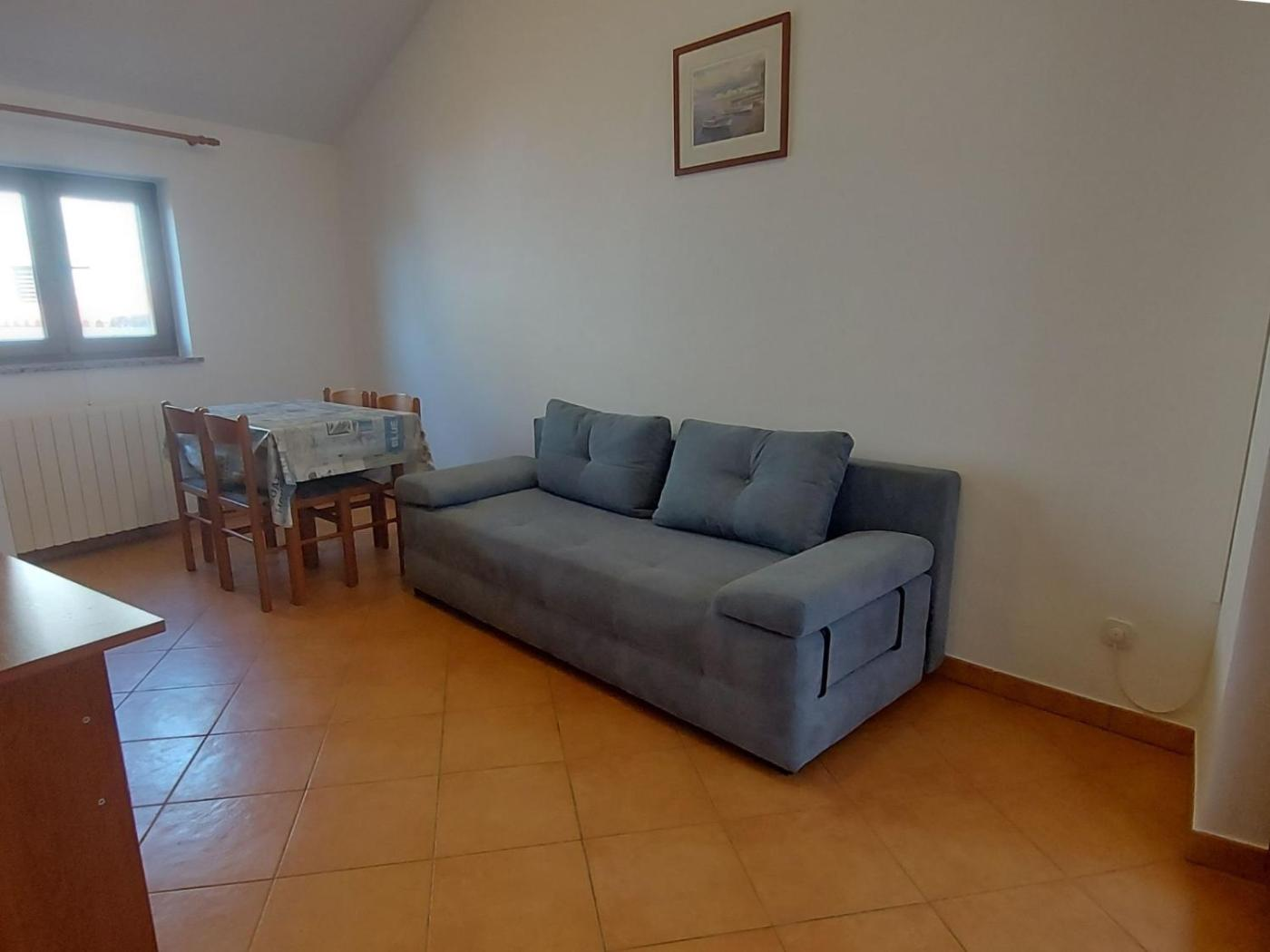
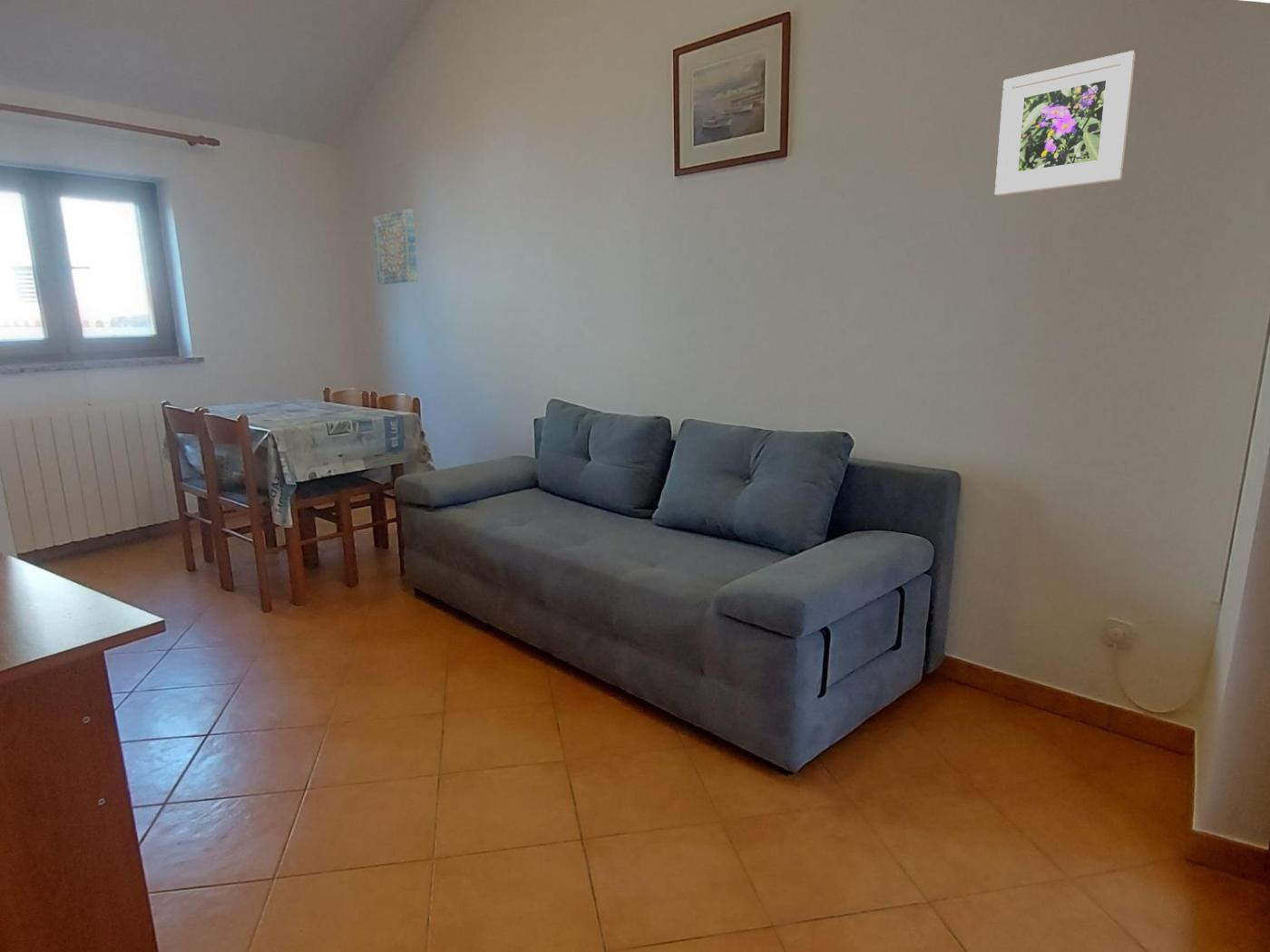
+ wall art (395, 248)
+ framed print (1060, 128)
